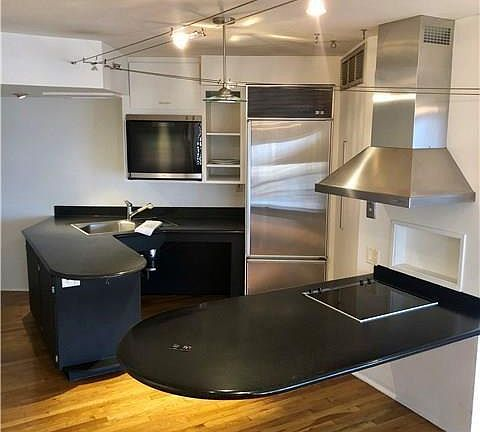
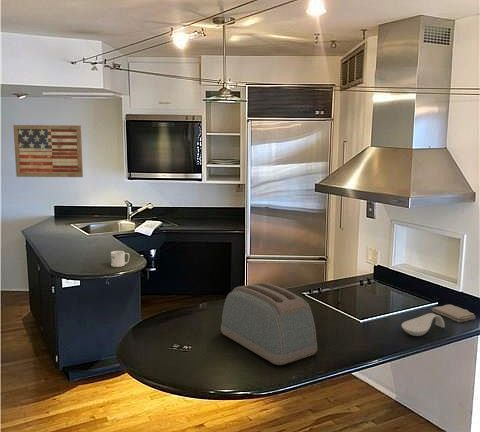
+ wall art (48, 151)
+ toaster (264, 315)
+ washcloth (453, 312)
+ spoon rest (424, 323)
+ mug (120, 258)
